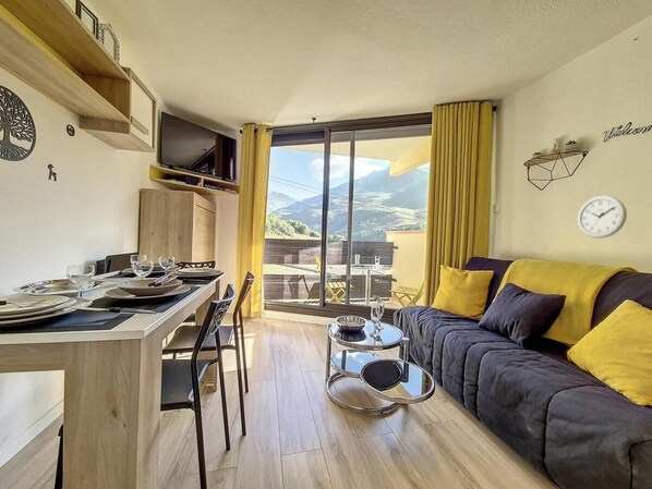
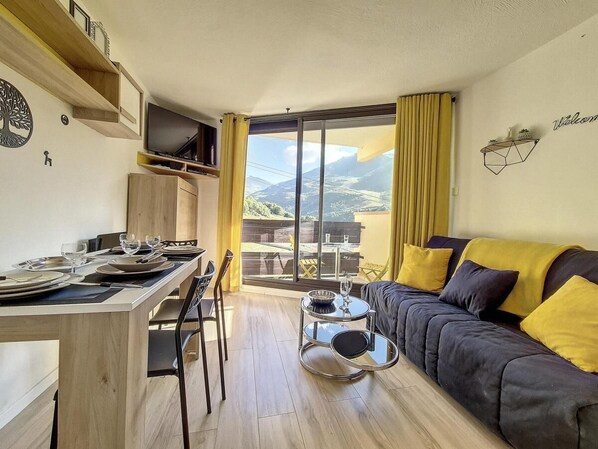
- wall clock (599, 217)
